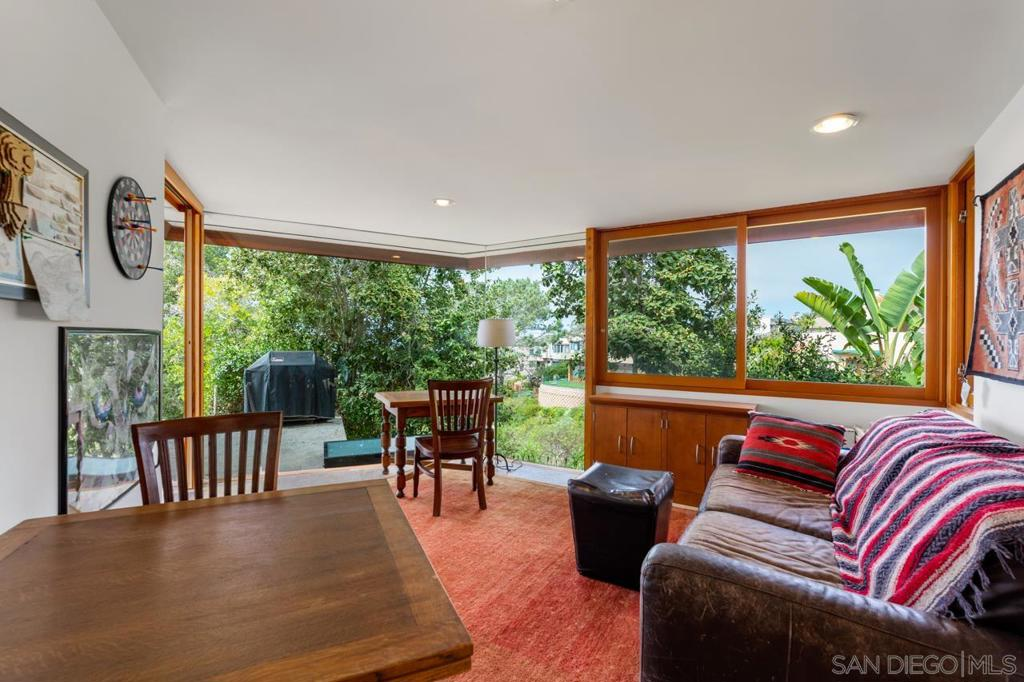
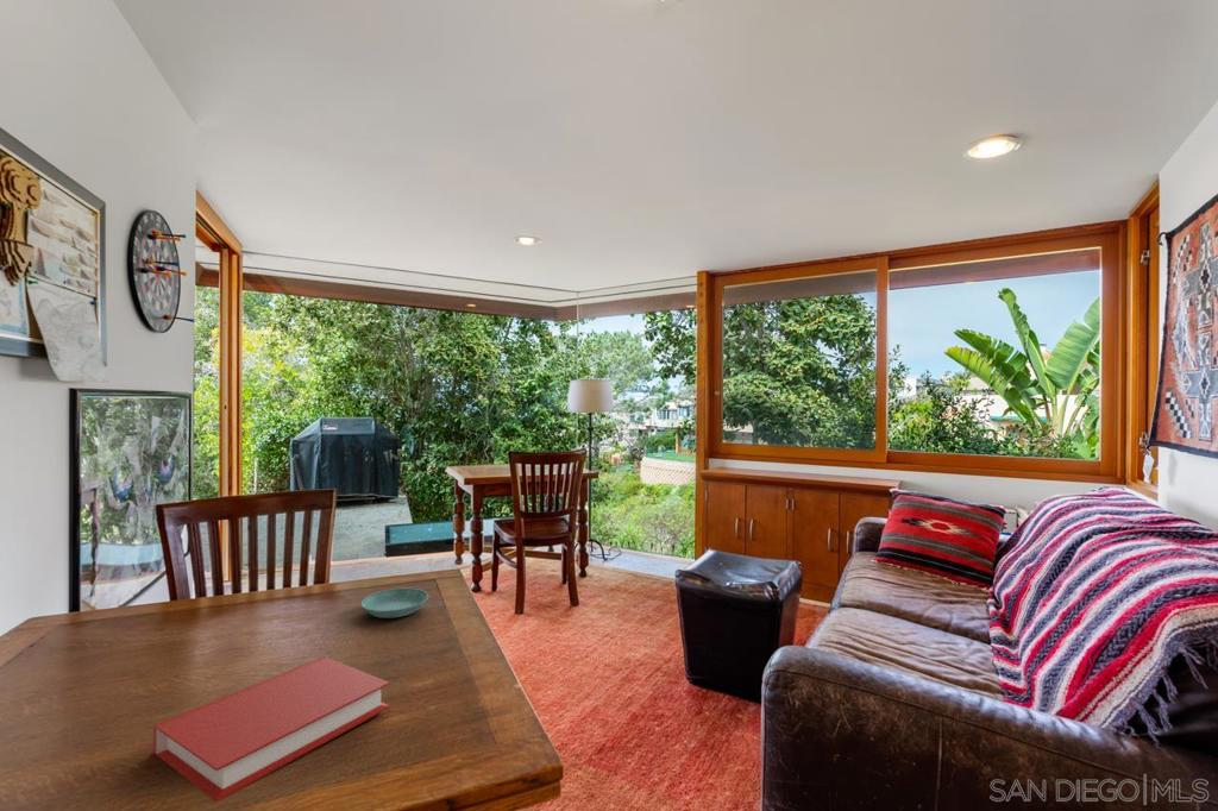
+ saucer (395, 603)
+ book (280, 715)
